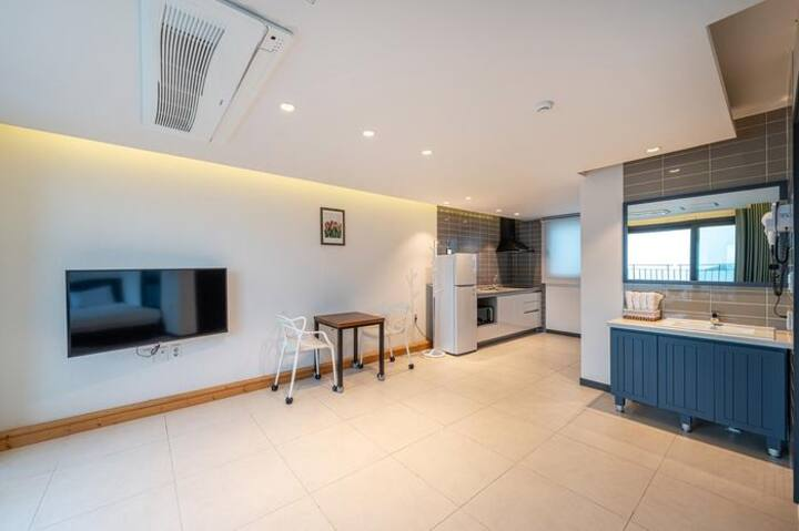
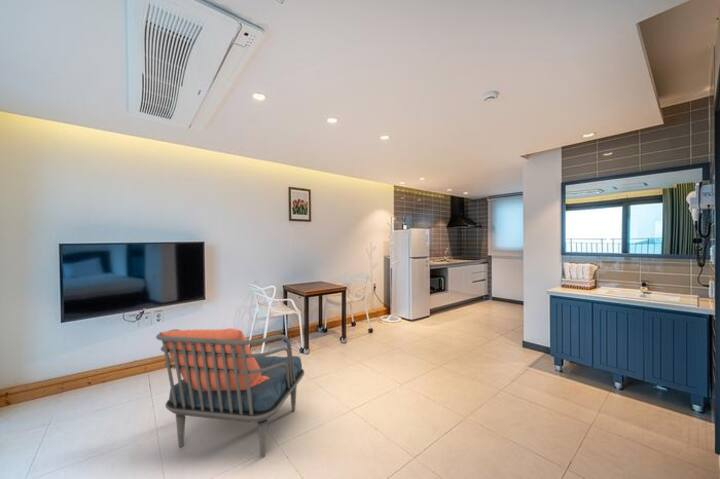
+ armchair (239, 371)
